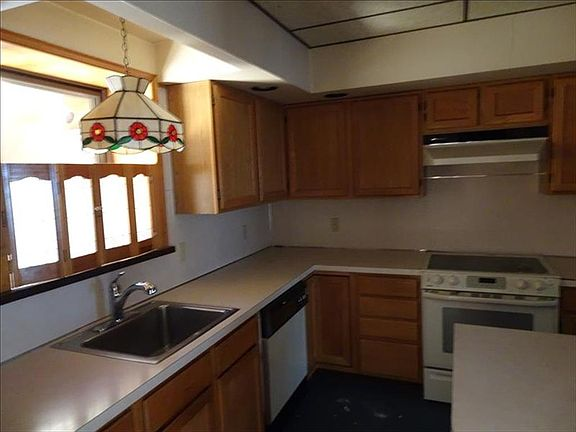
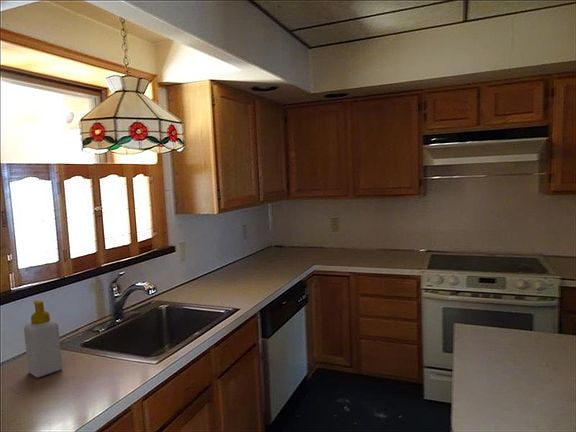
+ soap bottle (42, 336)
